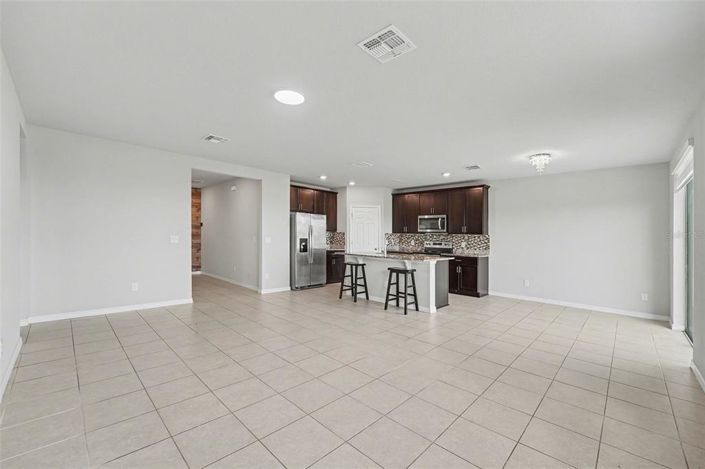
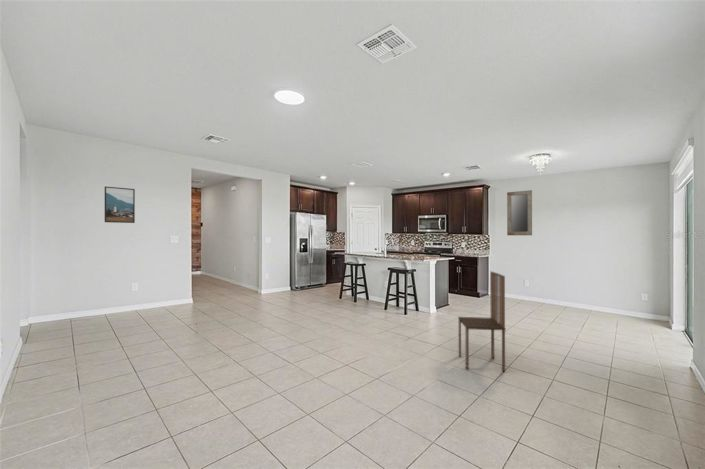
+ home mirror (519, 213)
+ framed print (120, 205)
+ dining chair (480, 318)
